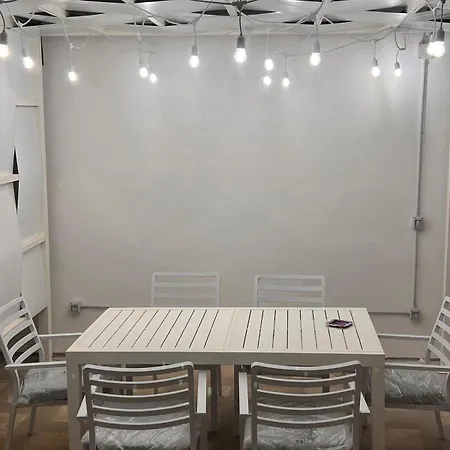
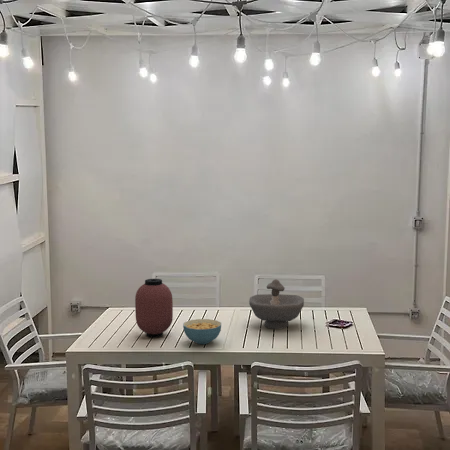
+ decorative bowl (276, 302)
+ lantern (154, 307)
+ cereal bowl (202, 333)
